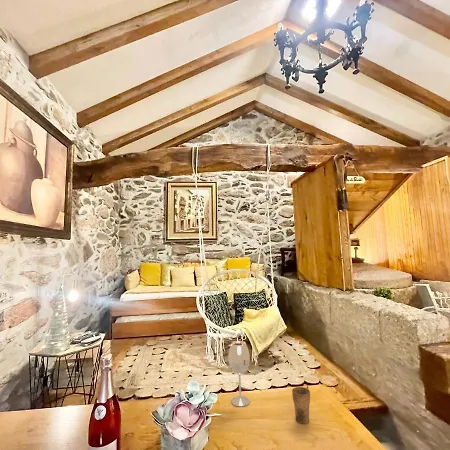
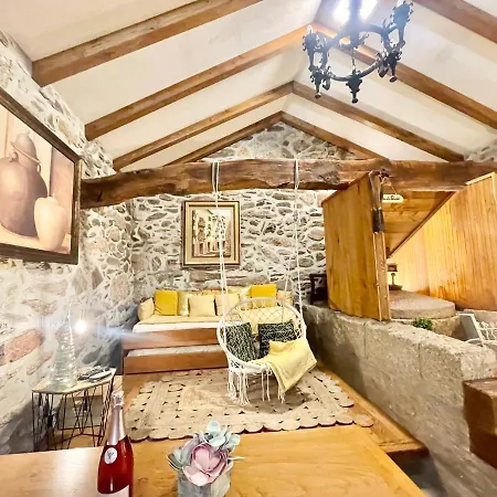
- wineglass (239, 372)
- cup (301, 401)
